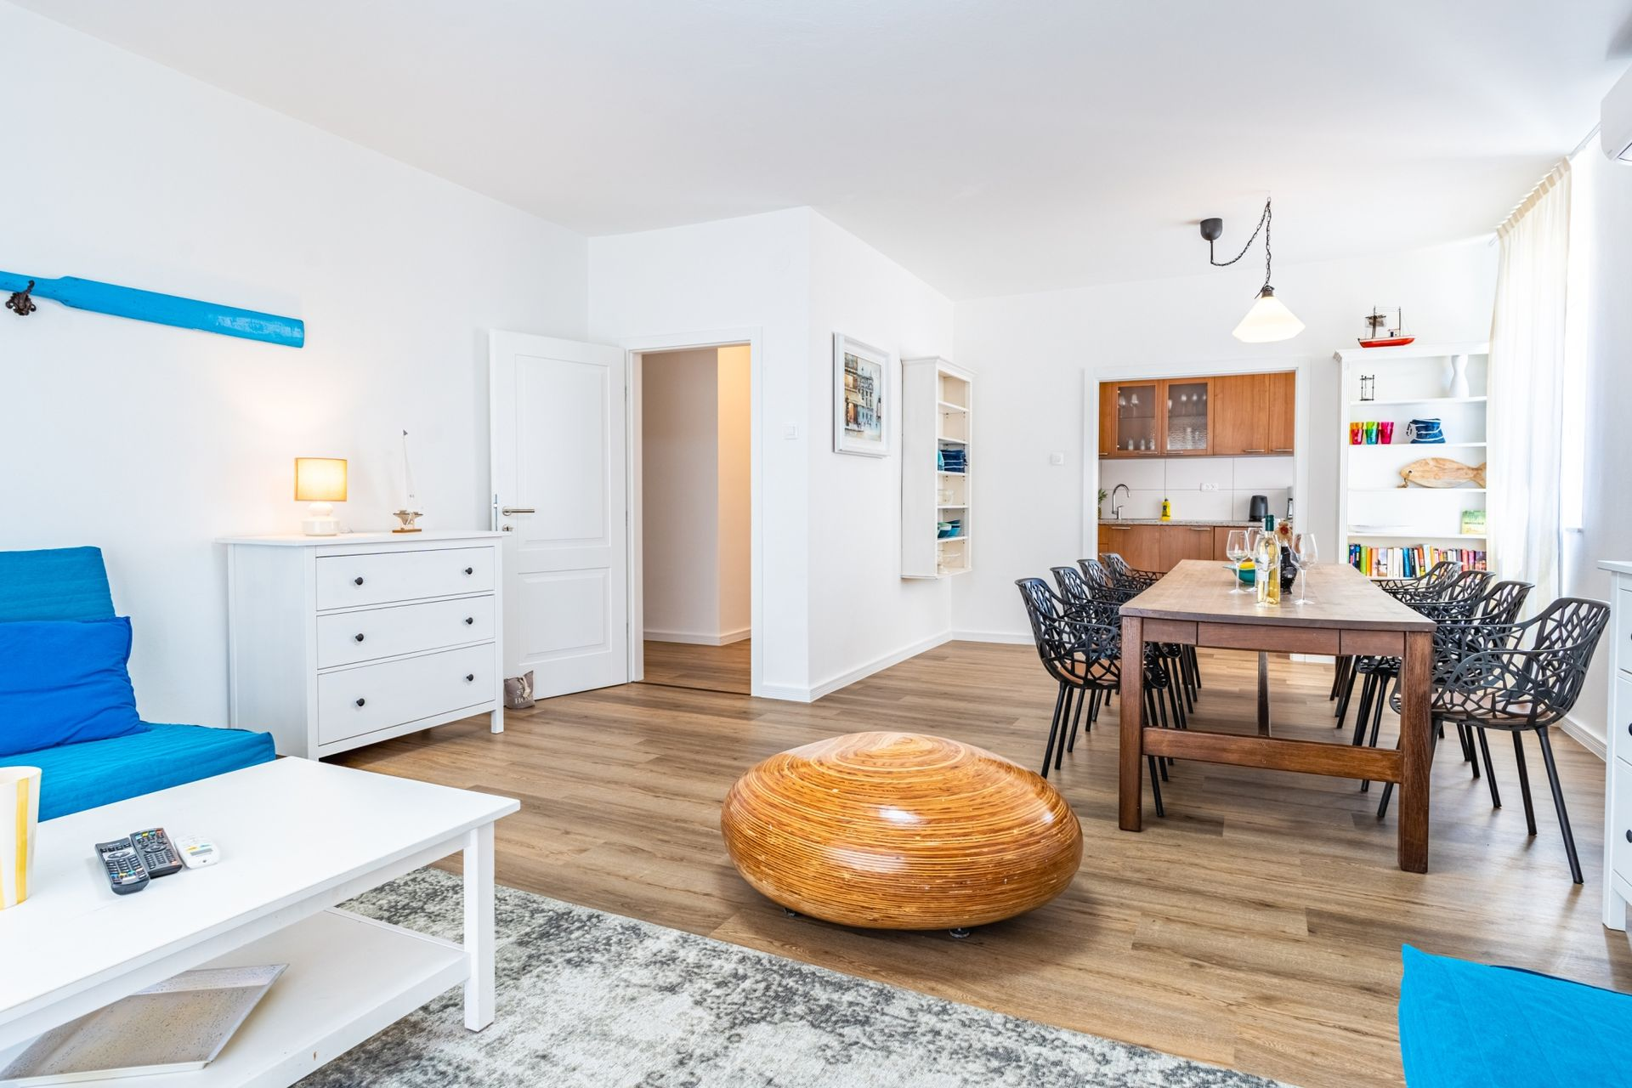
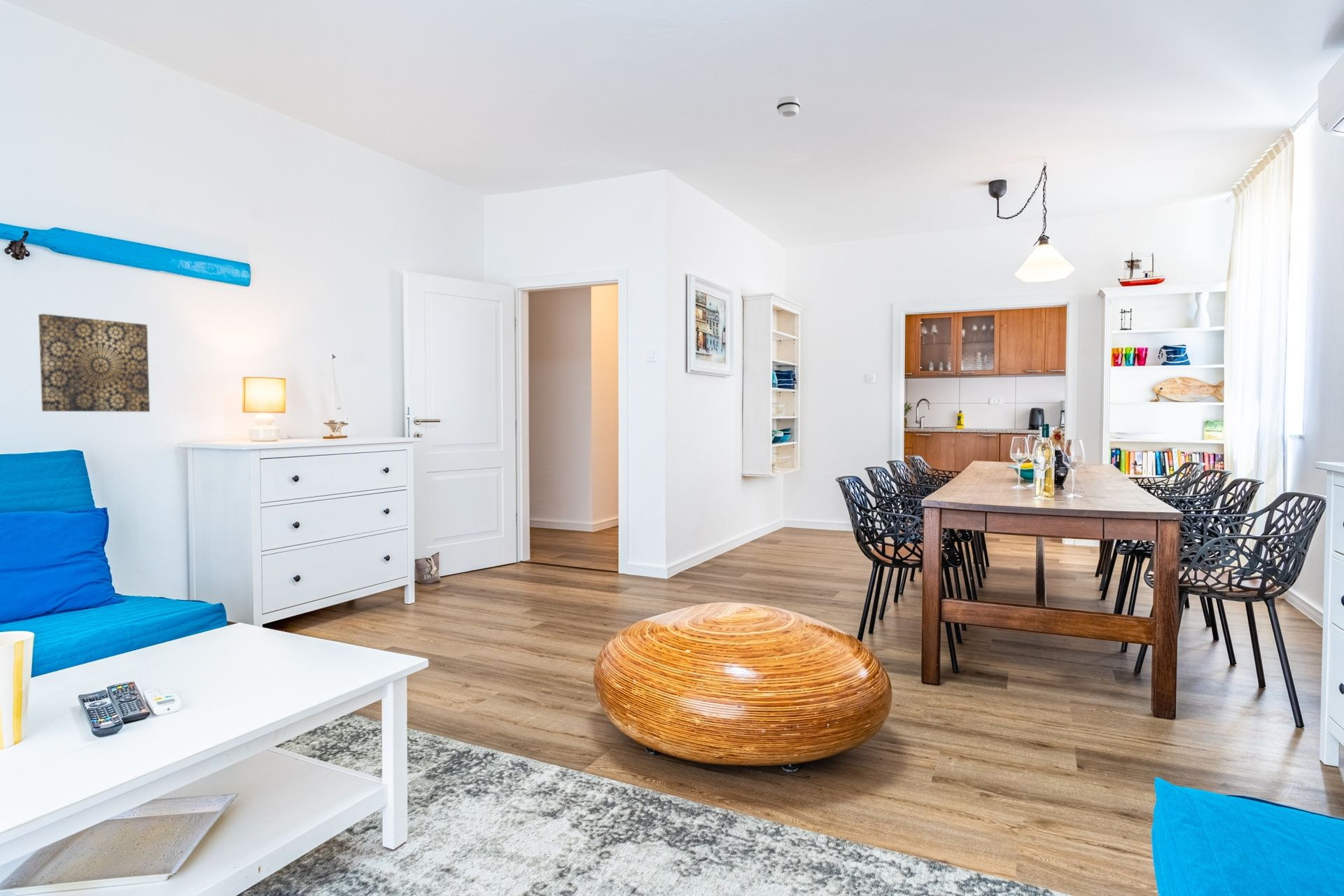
+ smoke detector (788, 106)
+ wall art (97, 365)
